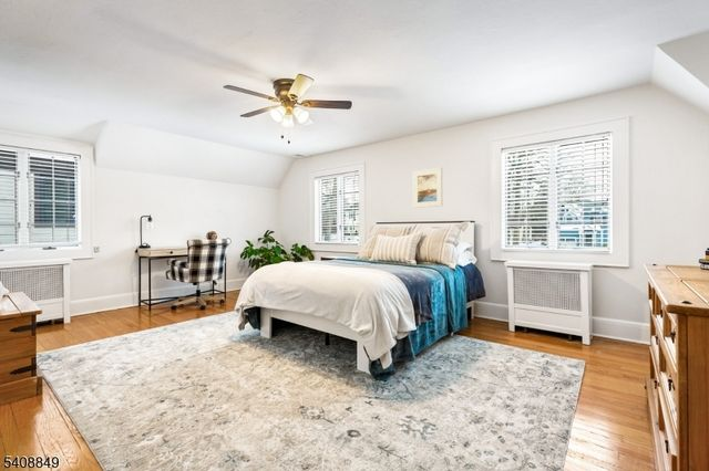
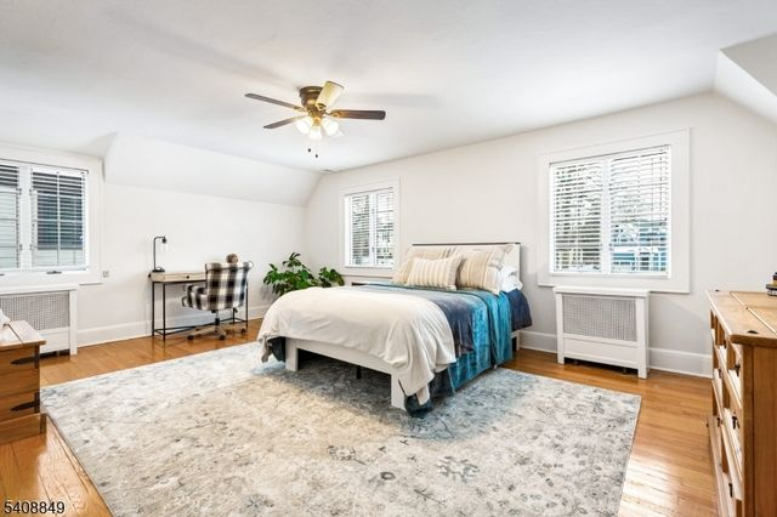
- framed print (427, 188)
